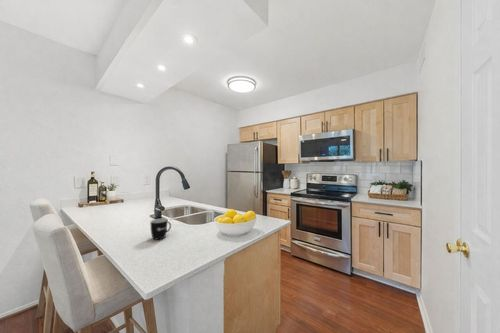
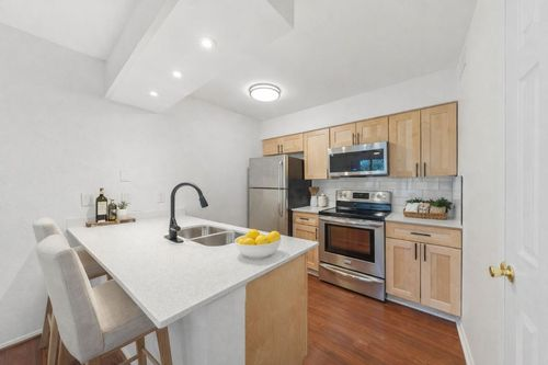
- mug (161, 228)
